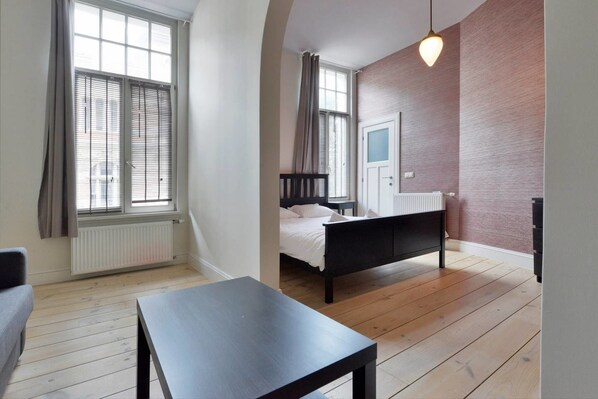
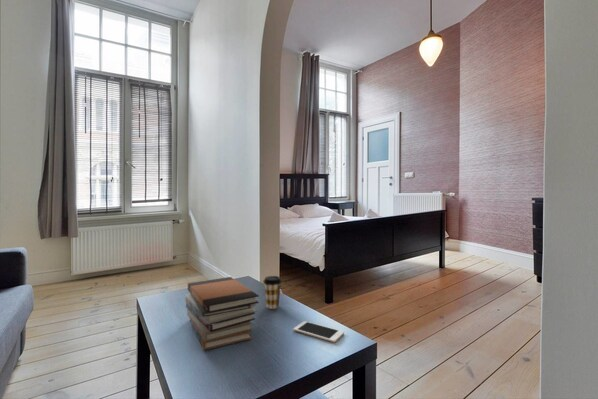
+ cell phone (318, 331)
+ coffee cup (272, 292)
+ book stack (219, 308)
